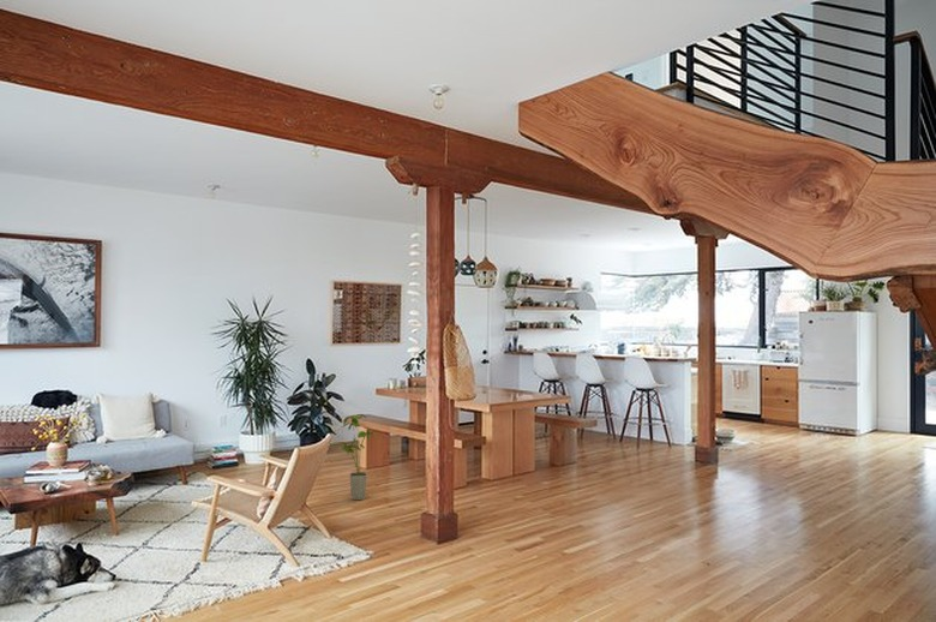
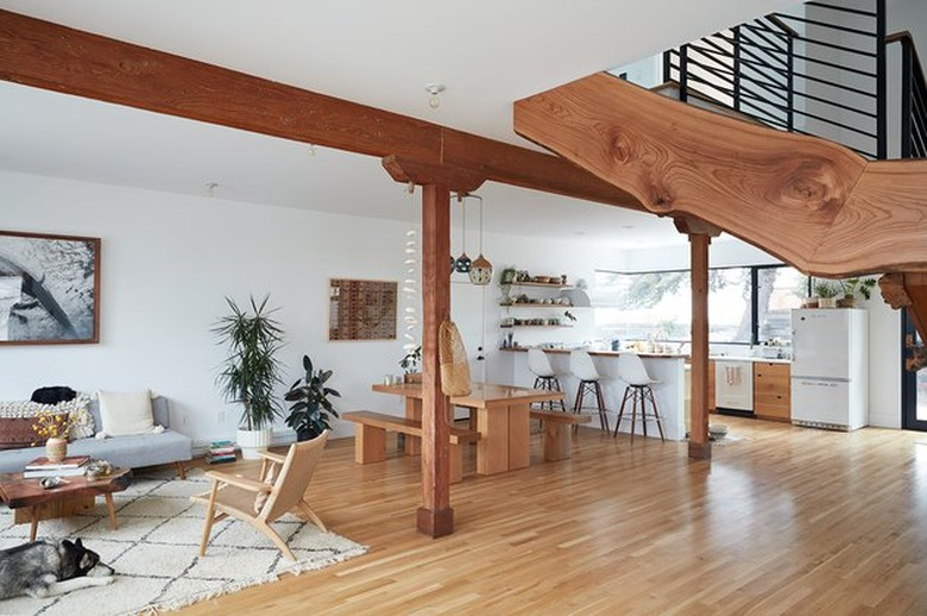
- house plant (353, 456)
